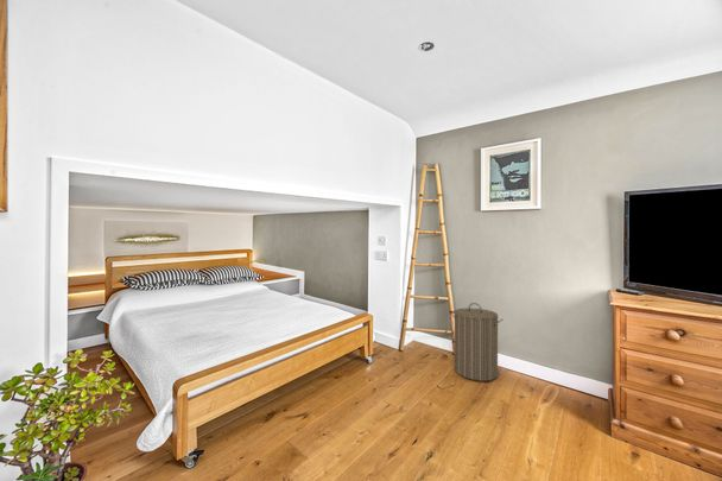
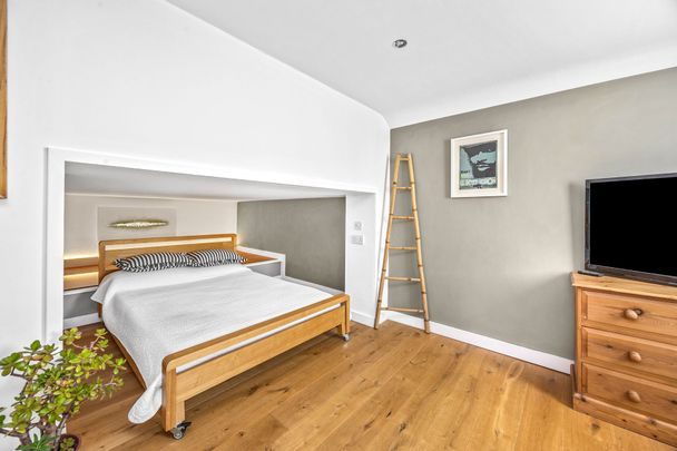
- laundry hamper (475, 337)
